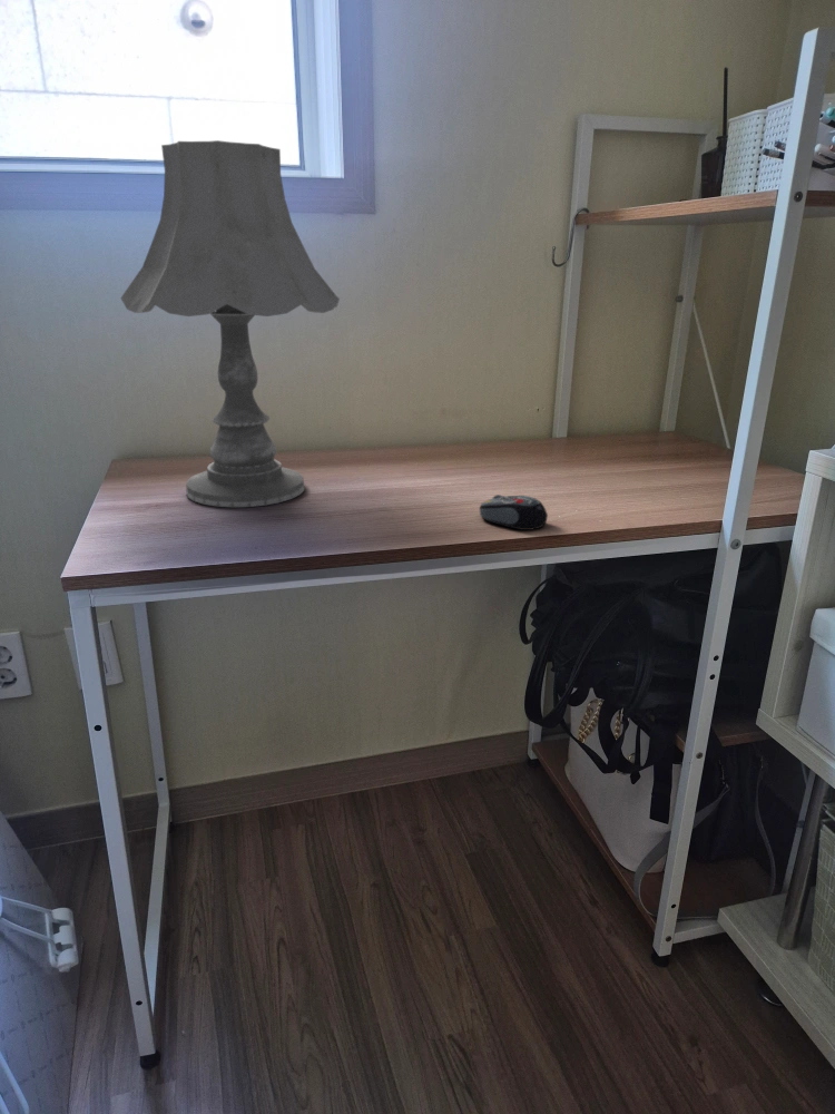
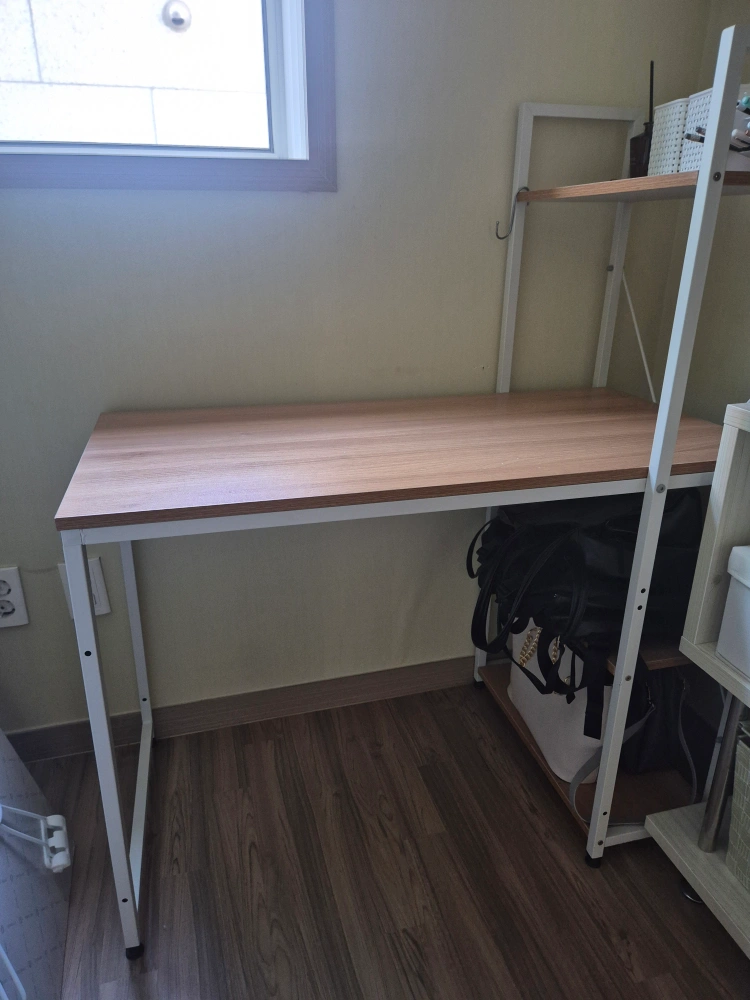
- table lamp (238, 332)
- computer mouse (513, 507)
